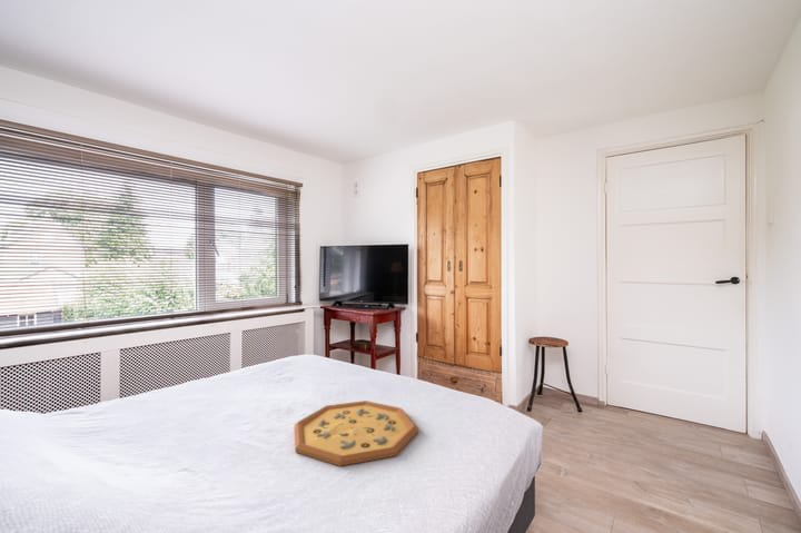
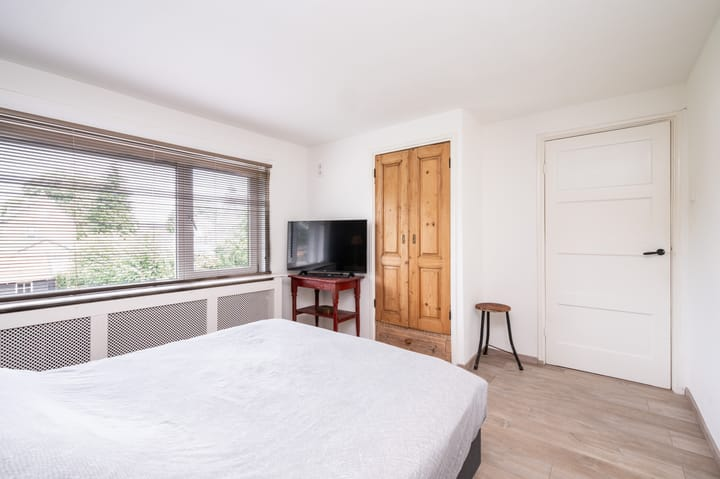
- decorative tray (355, 426)
